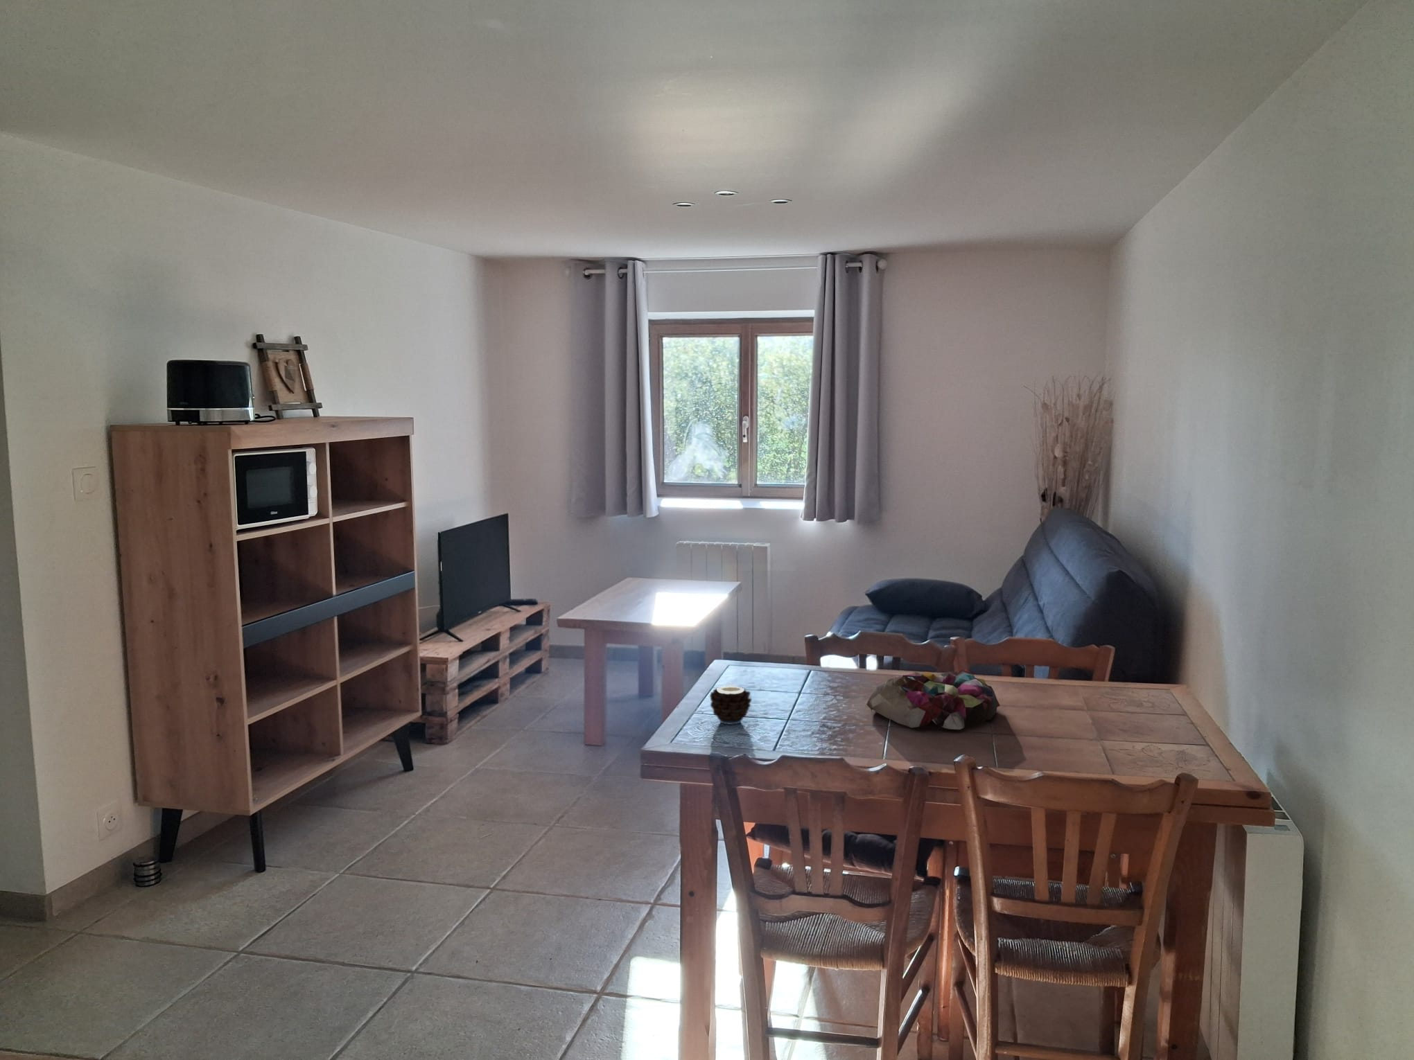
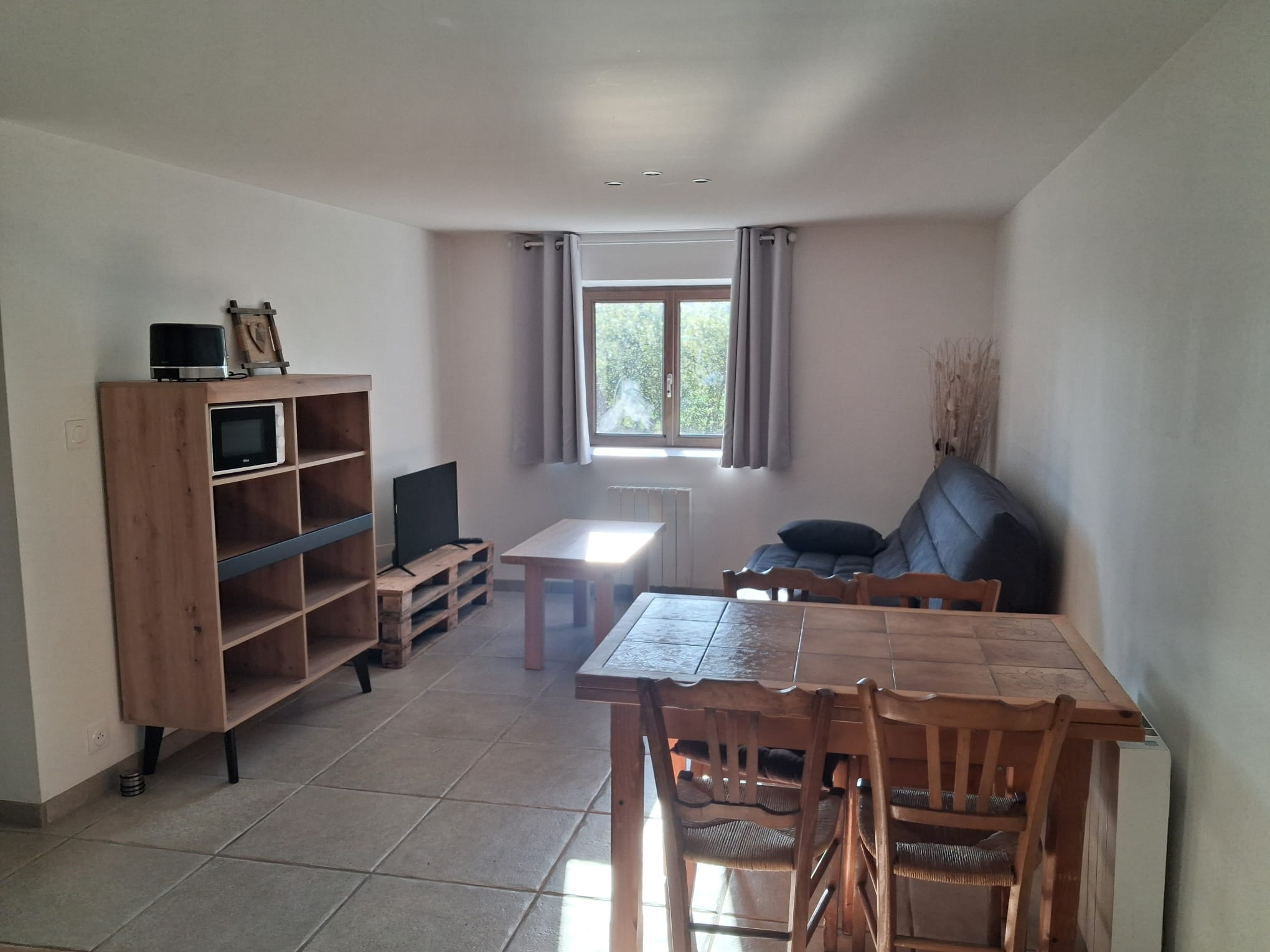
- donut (935, 693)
- candle (730, 701)
